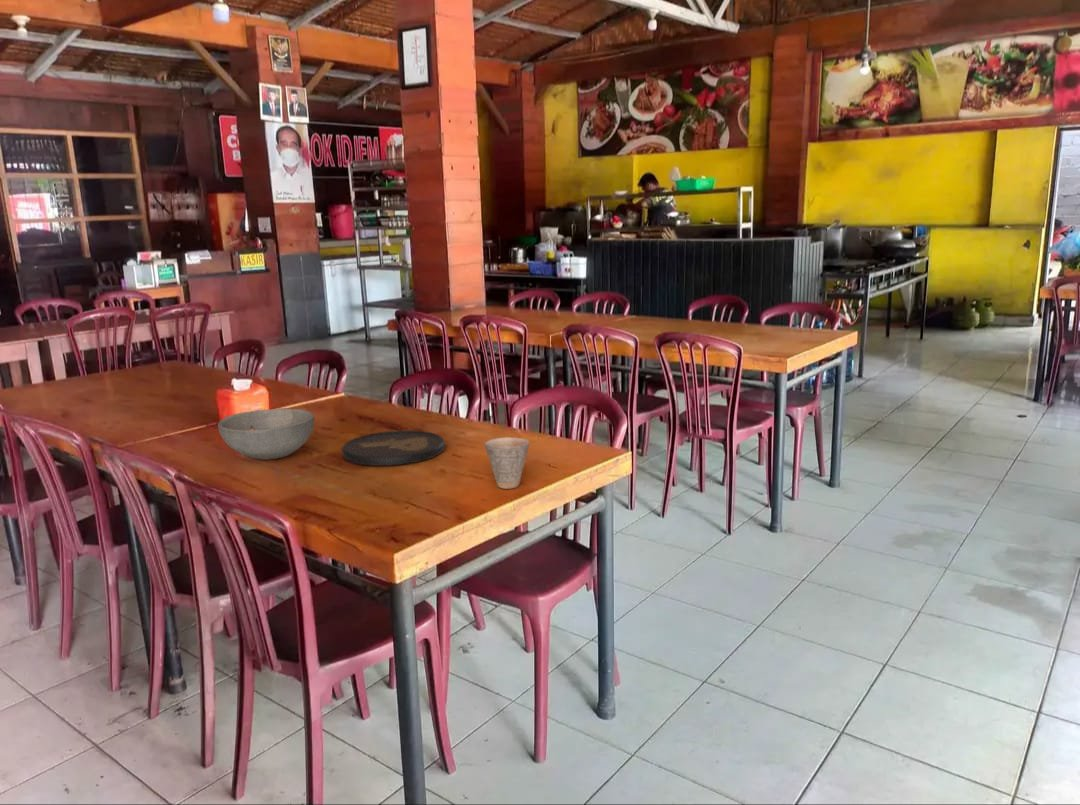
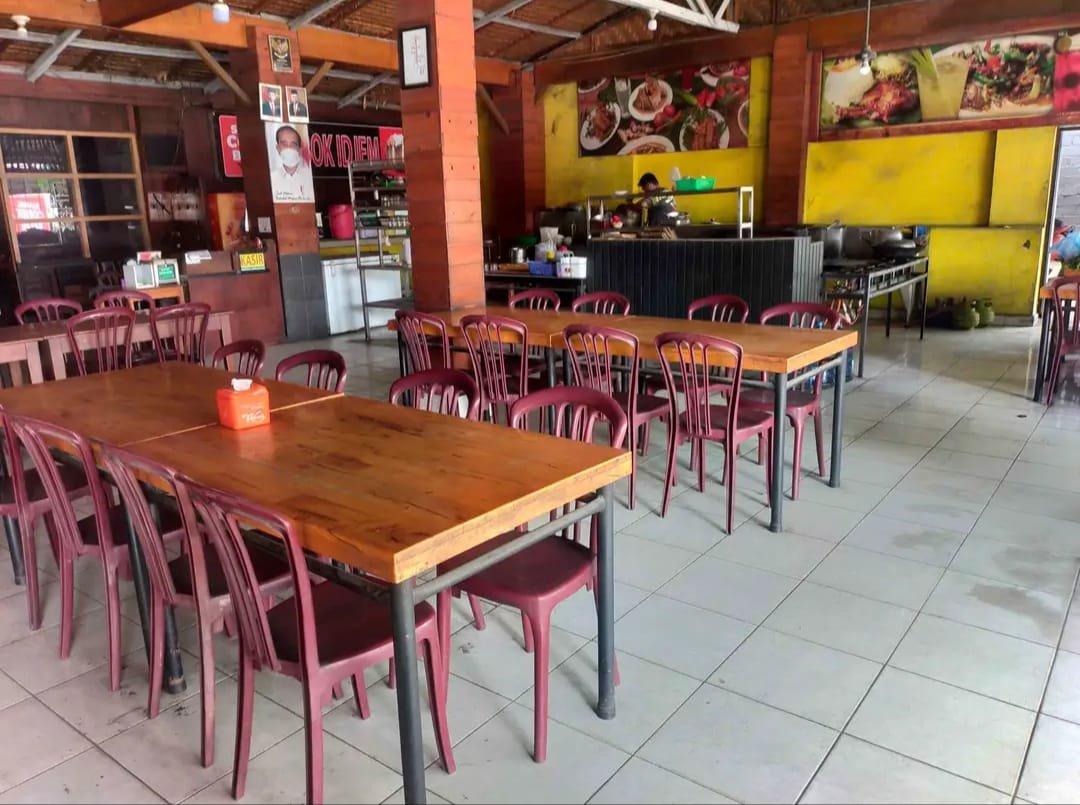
- cup (507, 463)
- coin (394, 446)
- bowl (268, 436)
